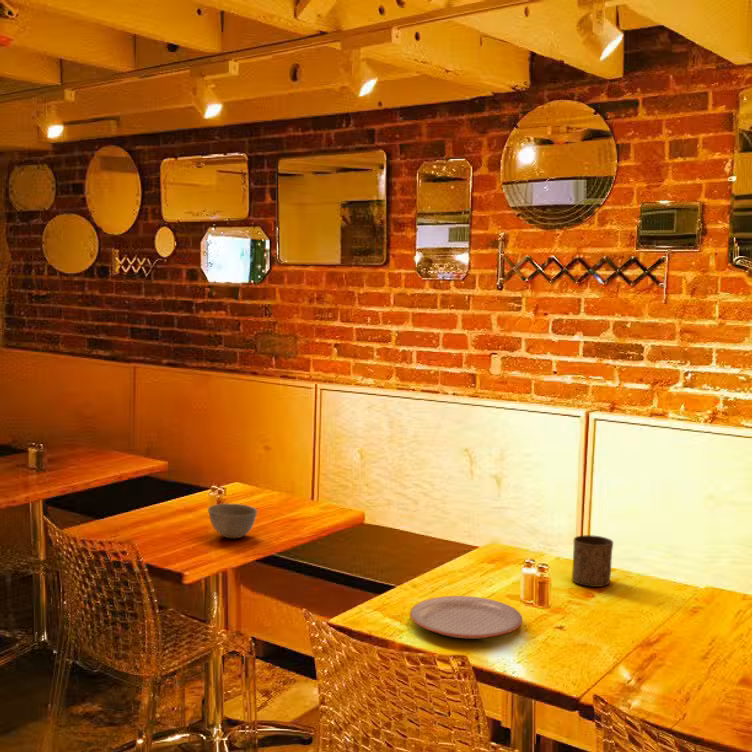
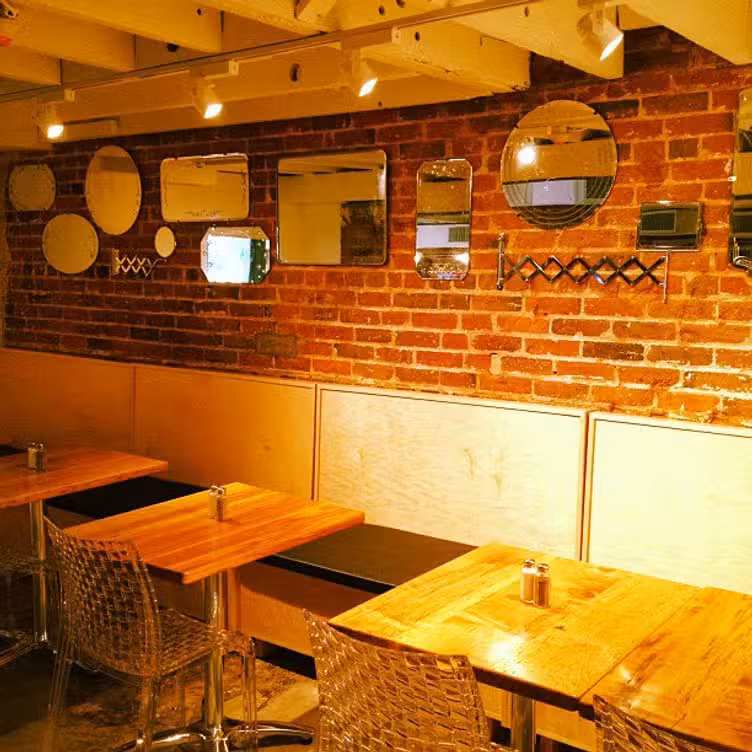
- cup (592, 560)
- bowl (232, 522)
- plate (465, 619)
